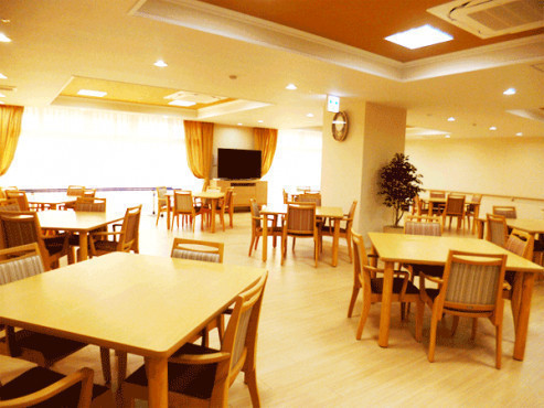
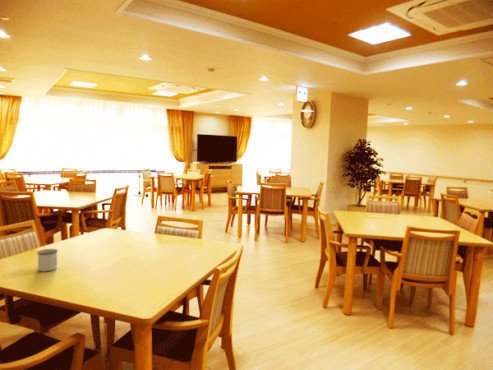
+ mug (47, 259)
